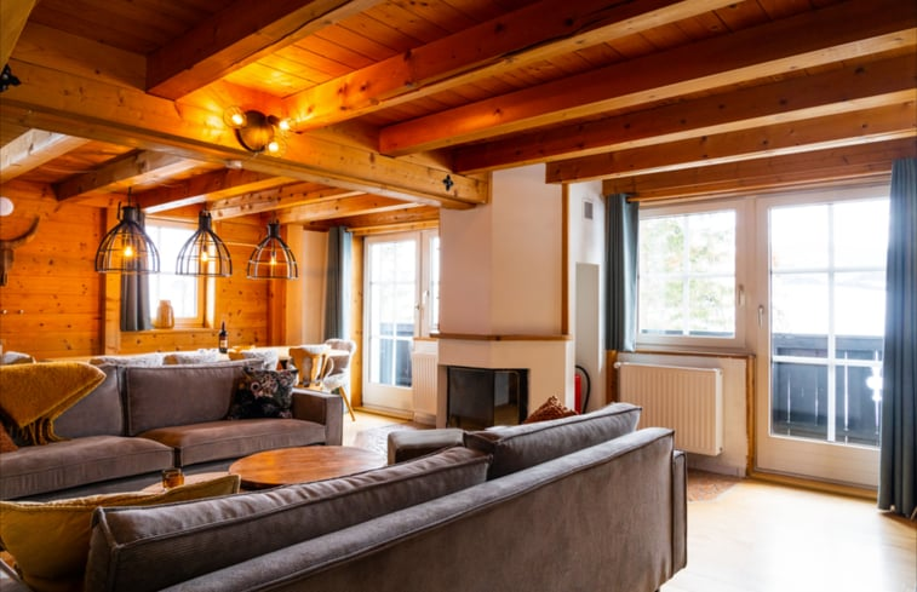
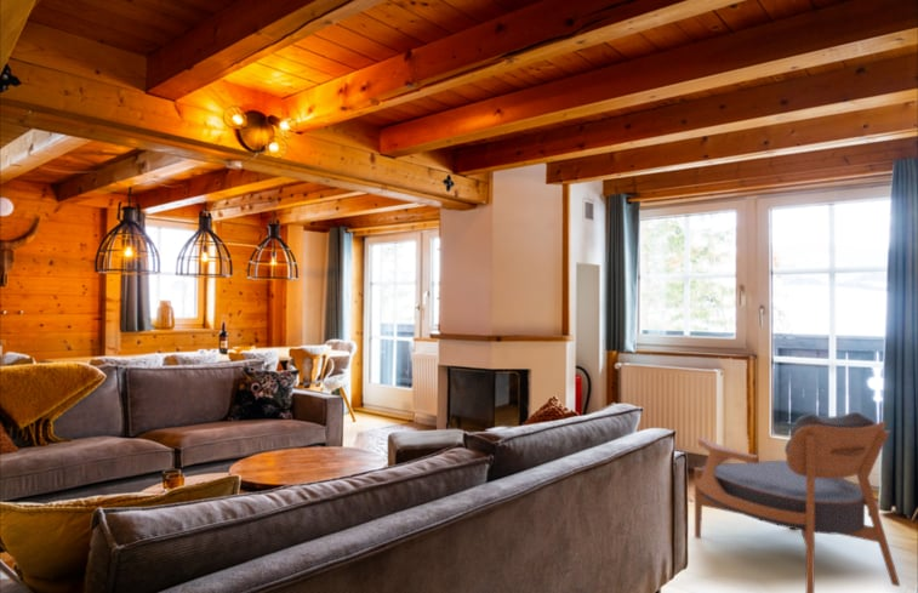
+ armchair (793, 481)
